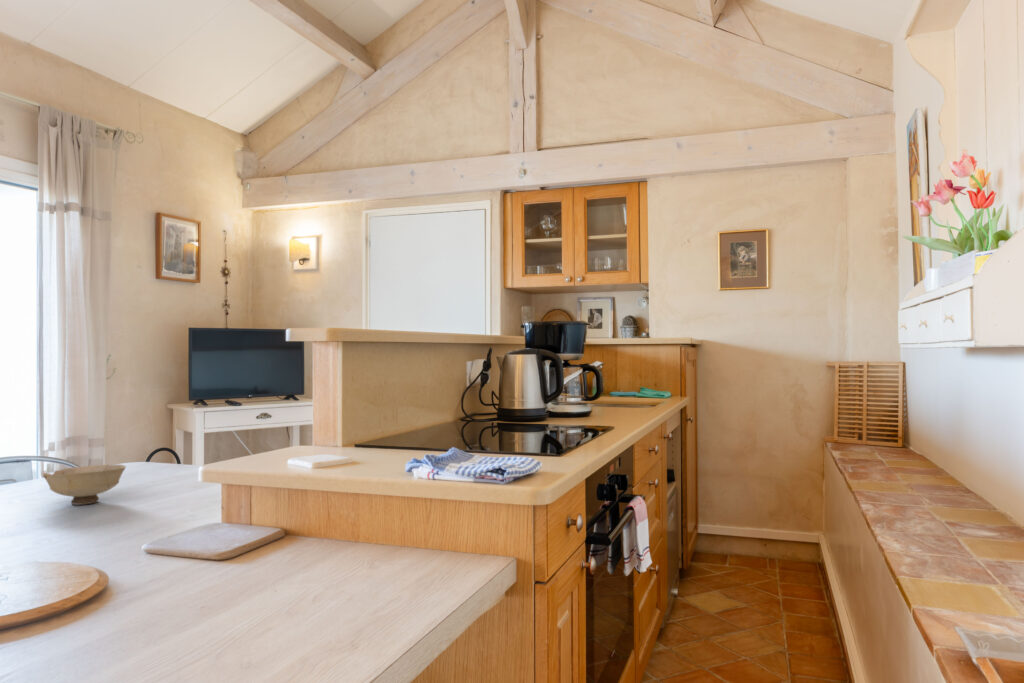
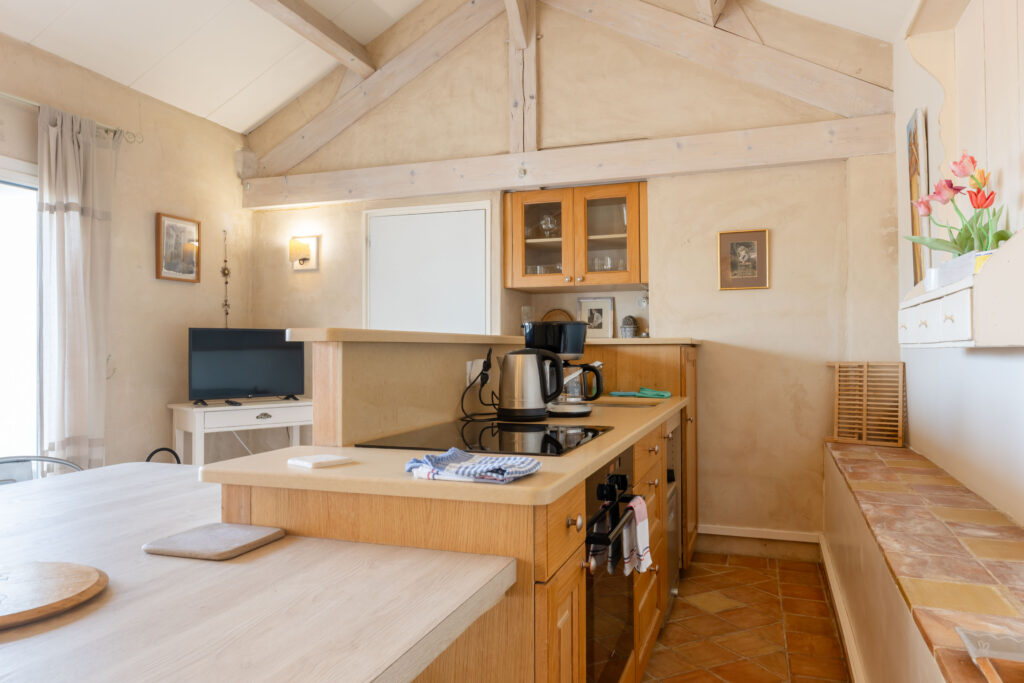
- bowl (85, 484)
